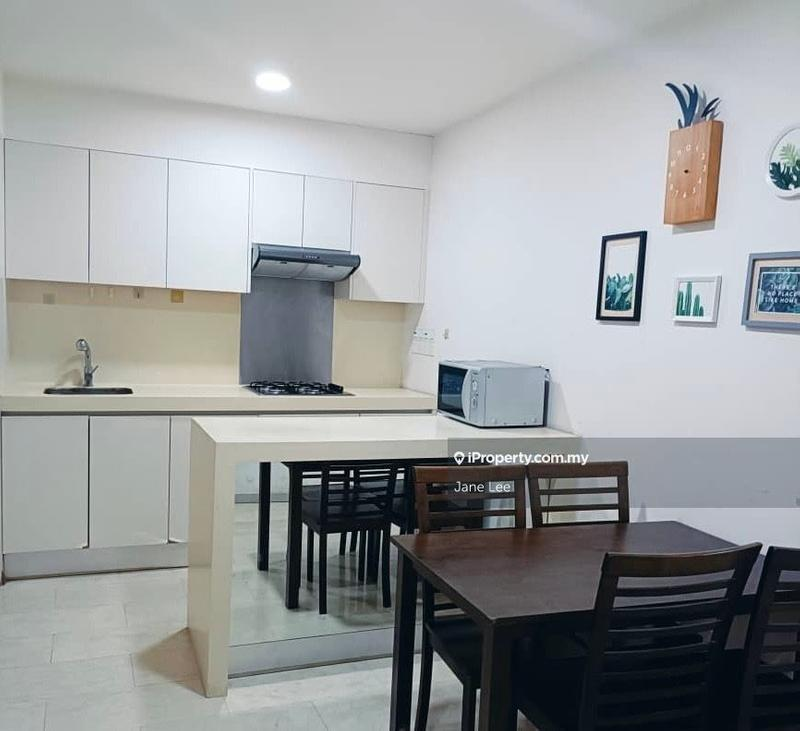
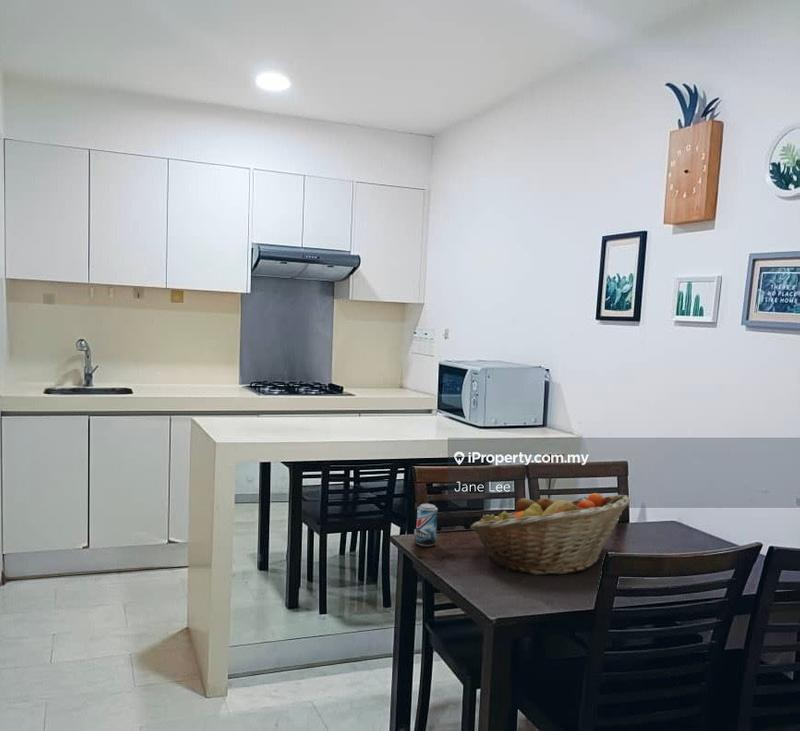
+ beer can (426, 525)
+ fruit basket (551, 524)
